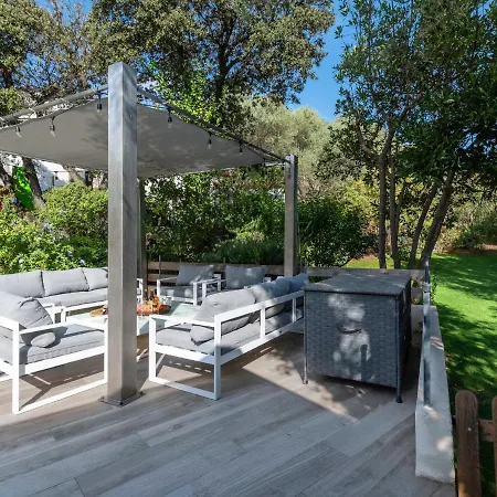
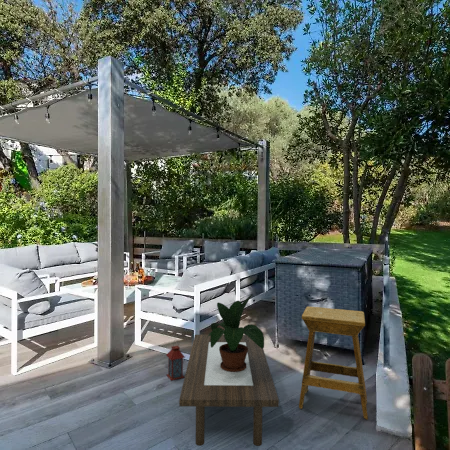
+ coffee table (227, 381)
+ lantern (175, 357)
+ potted plant (233, 329)
+ stool (334, 364)
